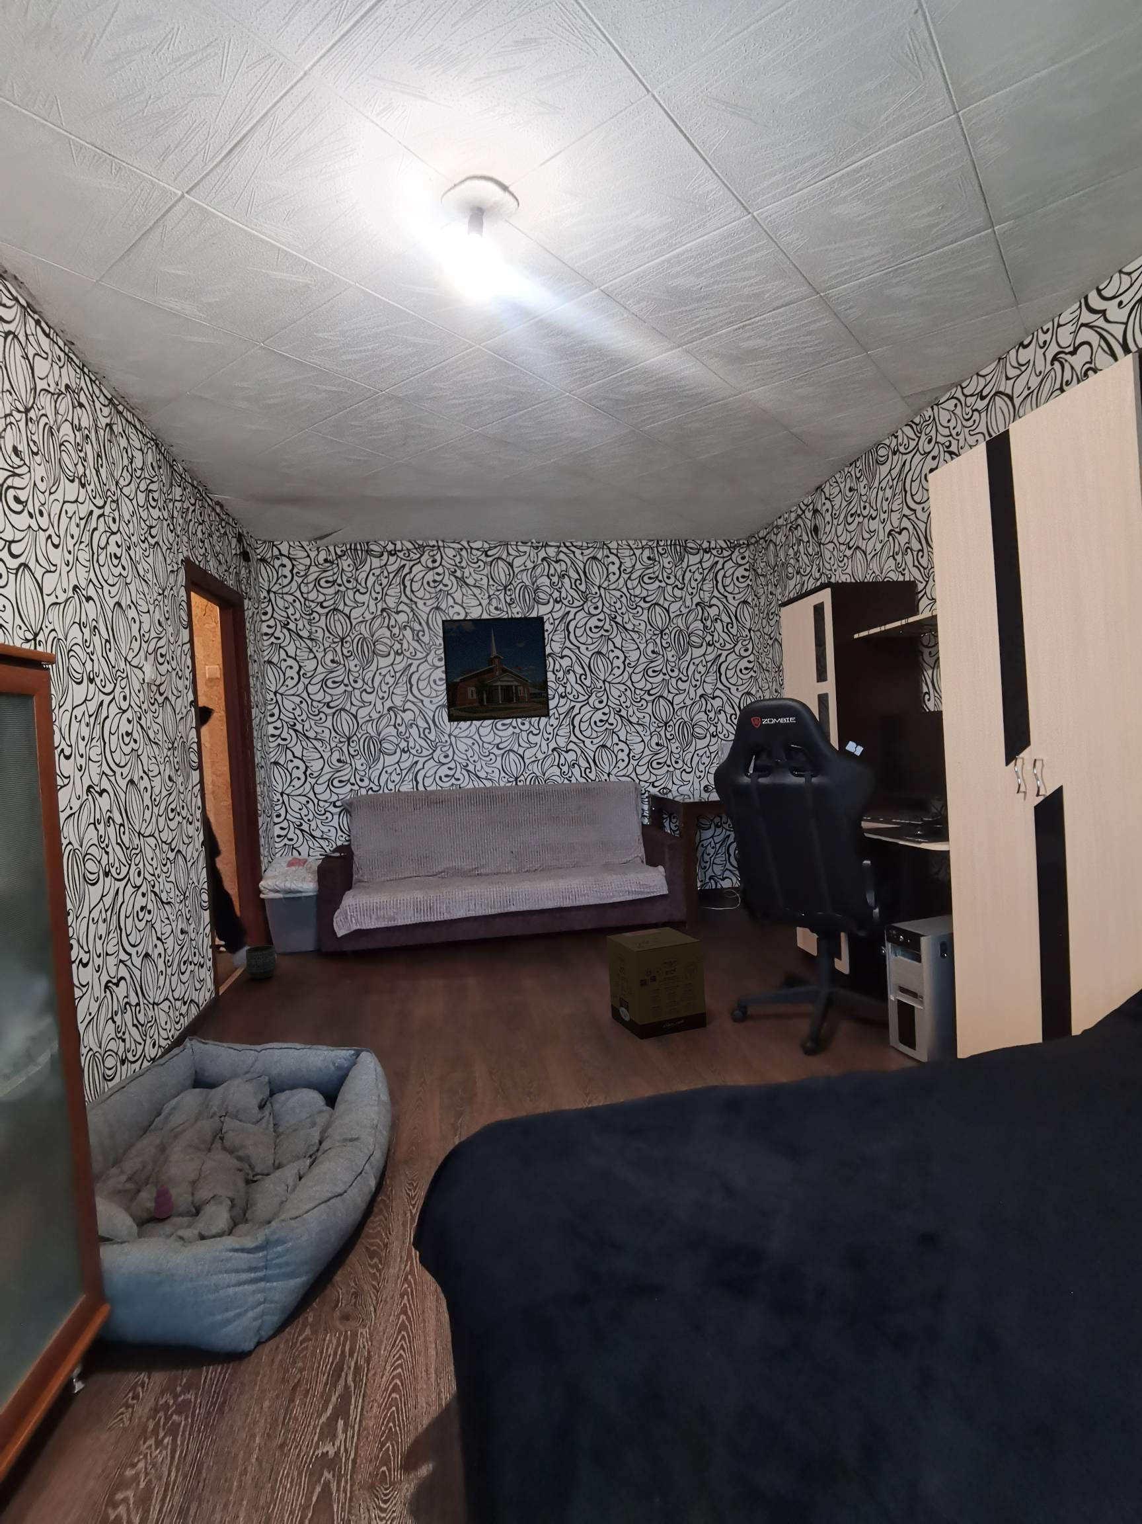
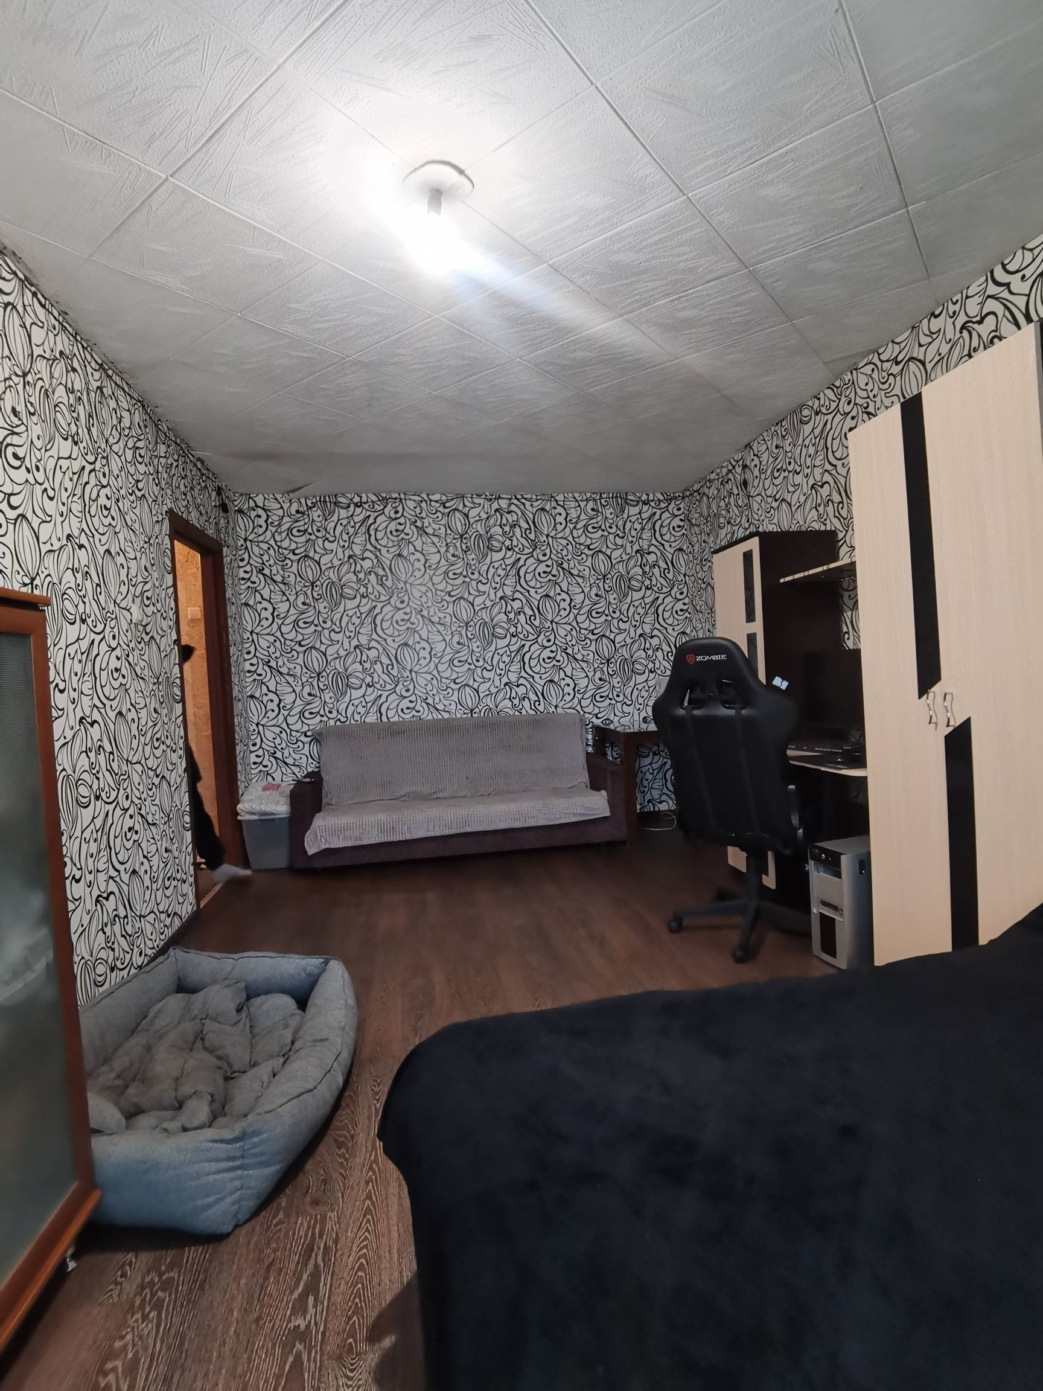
- cardboard box (655, 979)
- planter (262, 962)
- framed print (497, 668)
- dog chew toy (163, 1200)
